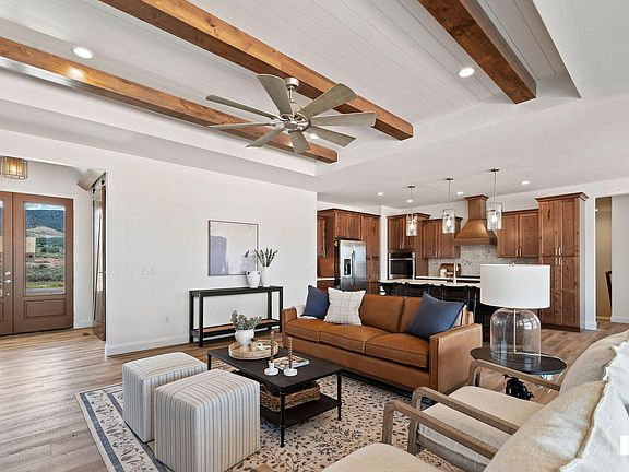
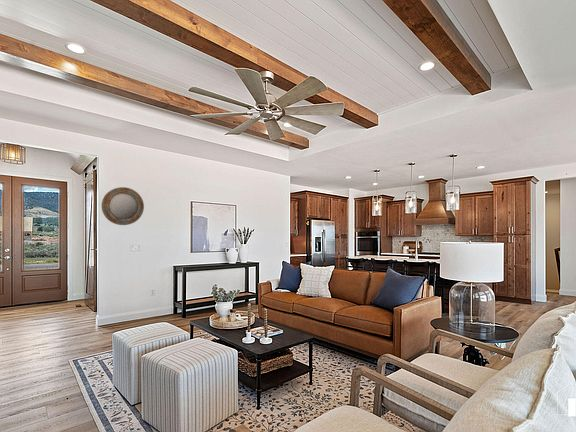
+ home mirror (123, 206)
